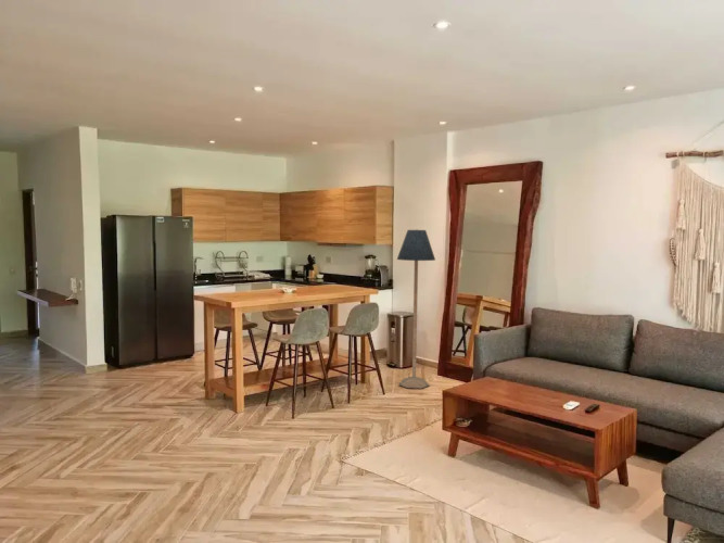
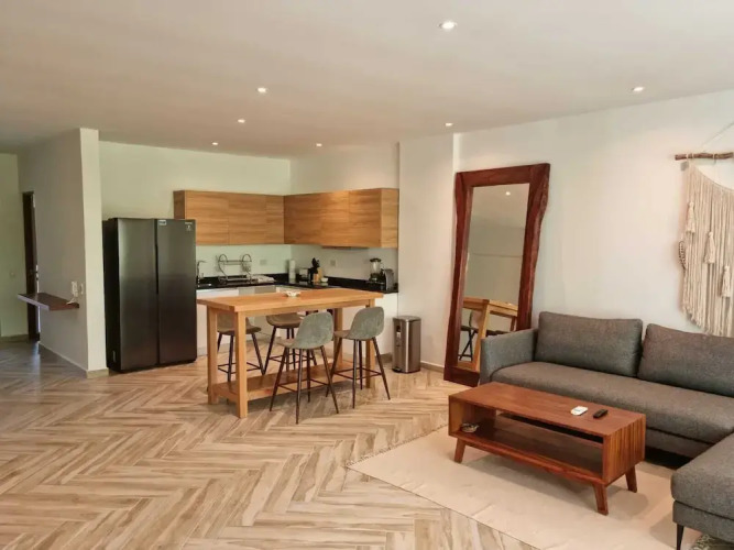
- floor lamp (415, 307)
